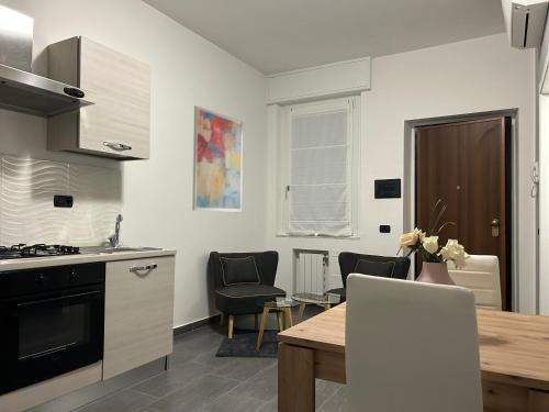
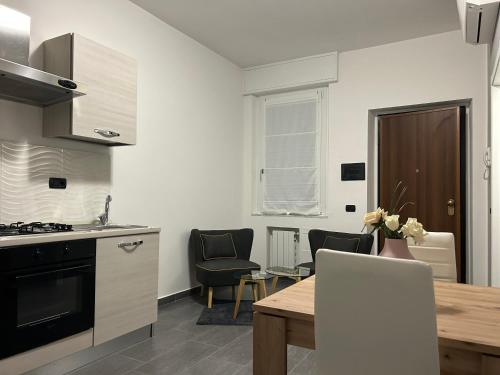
- wall art (220, 163)
